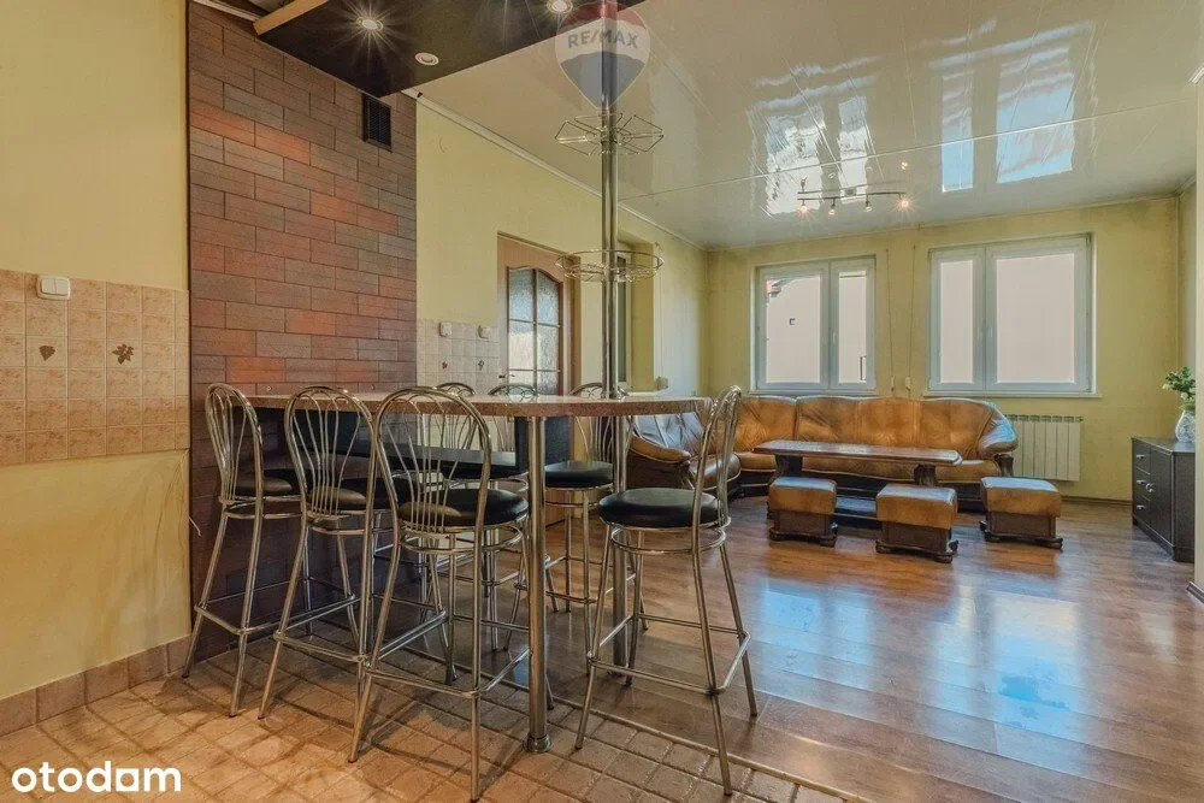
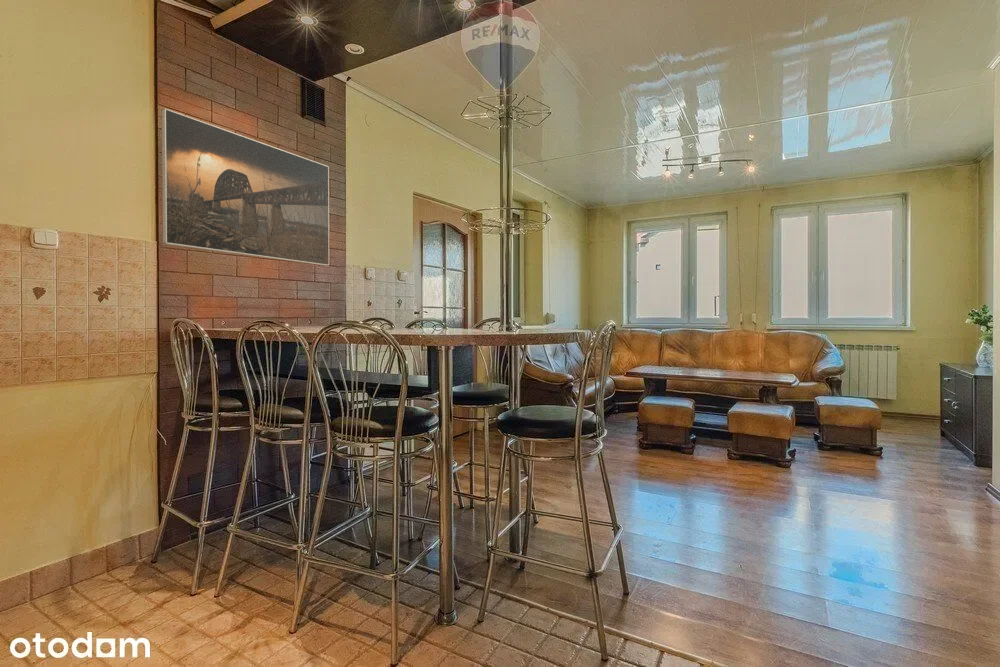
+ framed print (257, 199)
